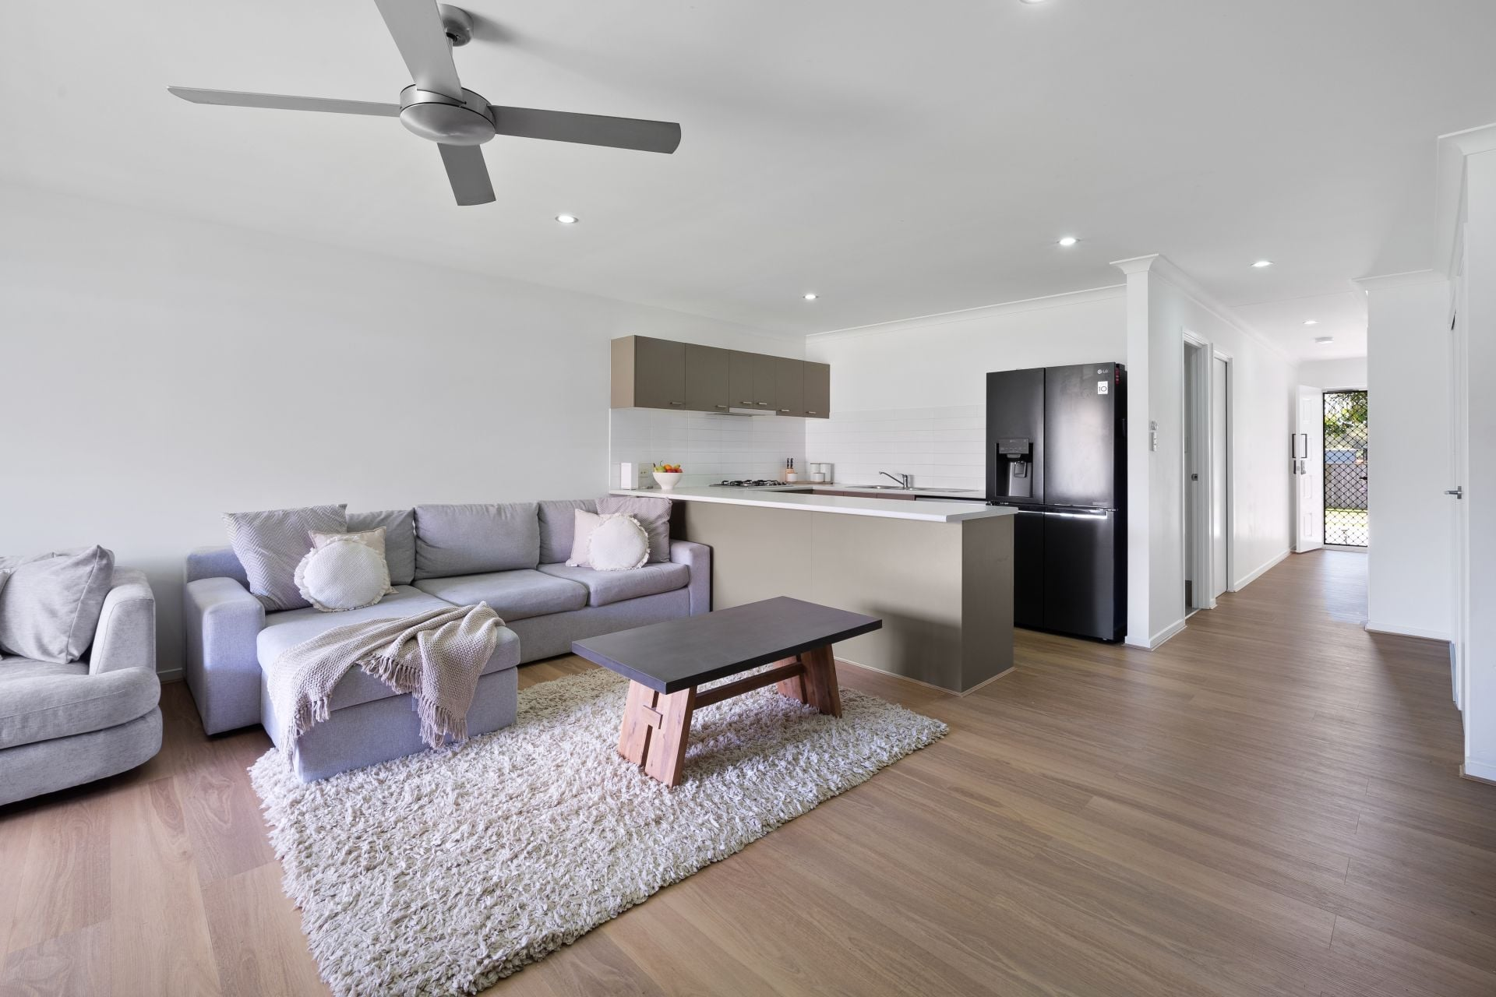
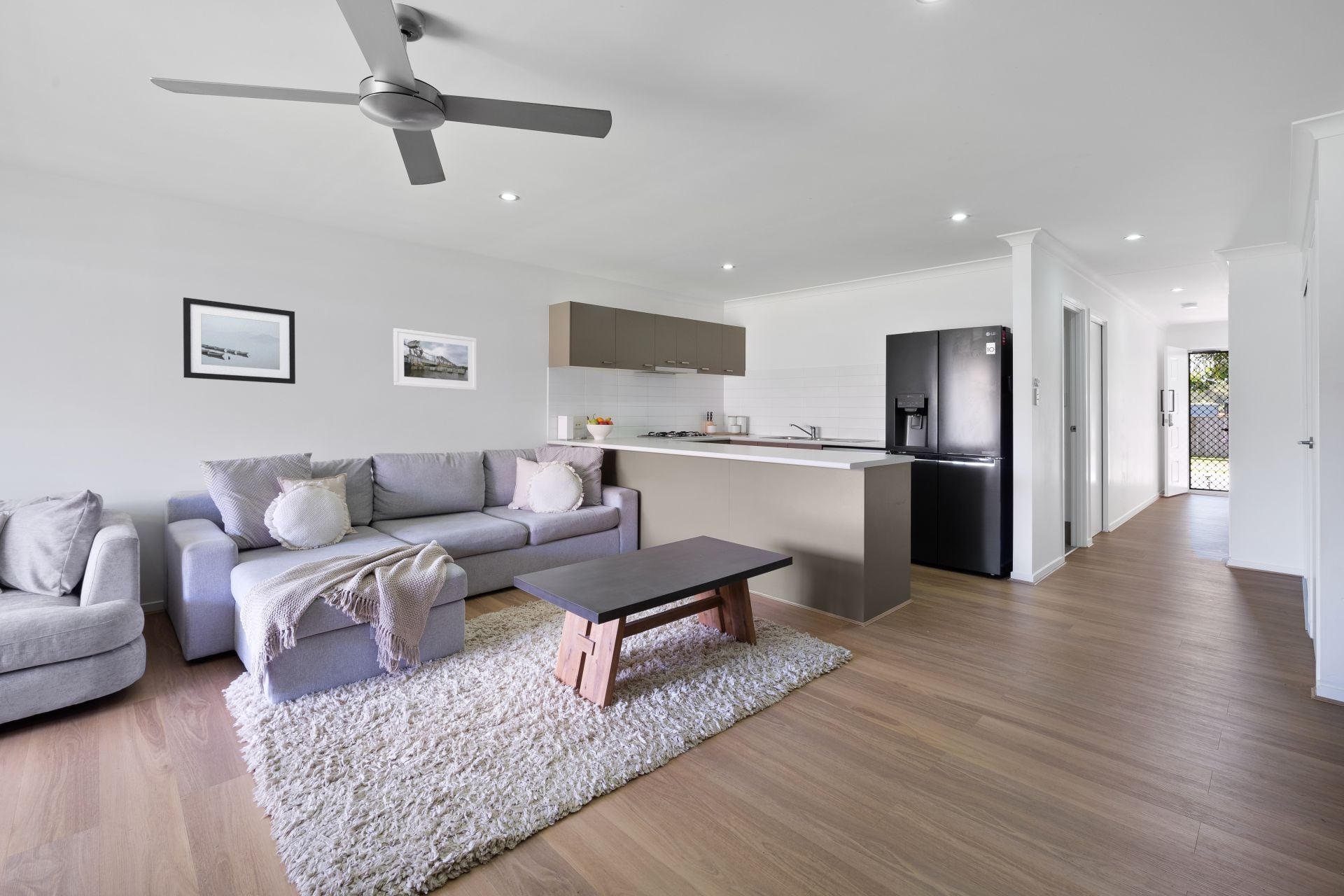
+ wall art (241, 342)
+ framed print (436, 360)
